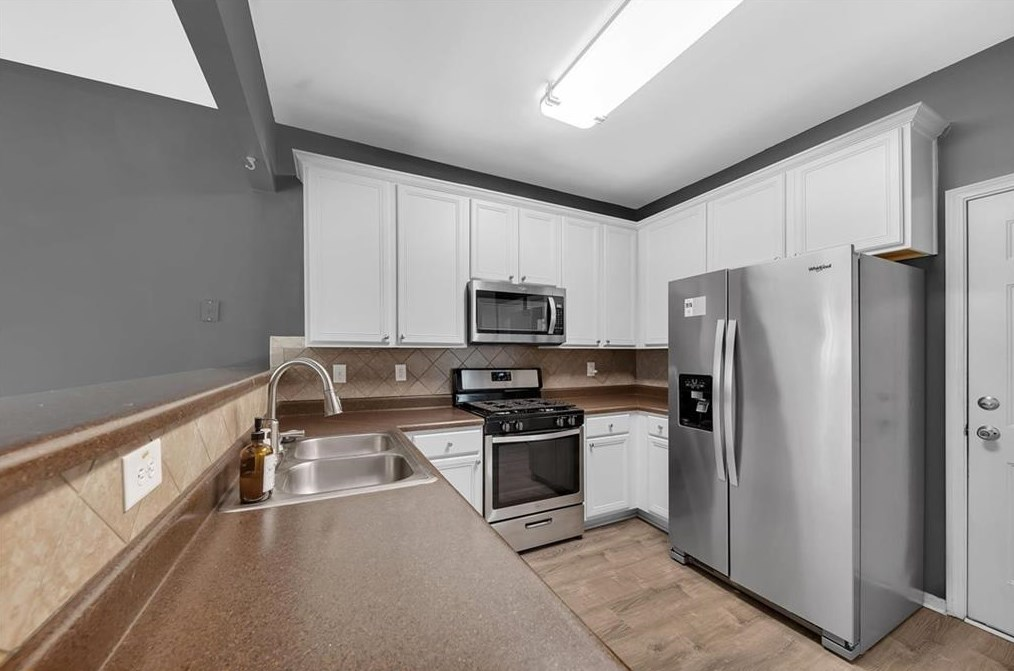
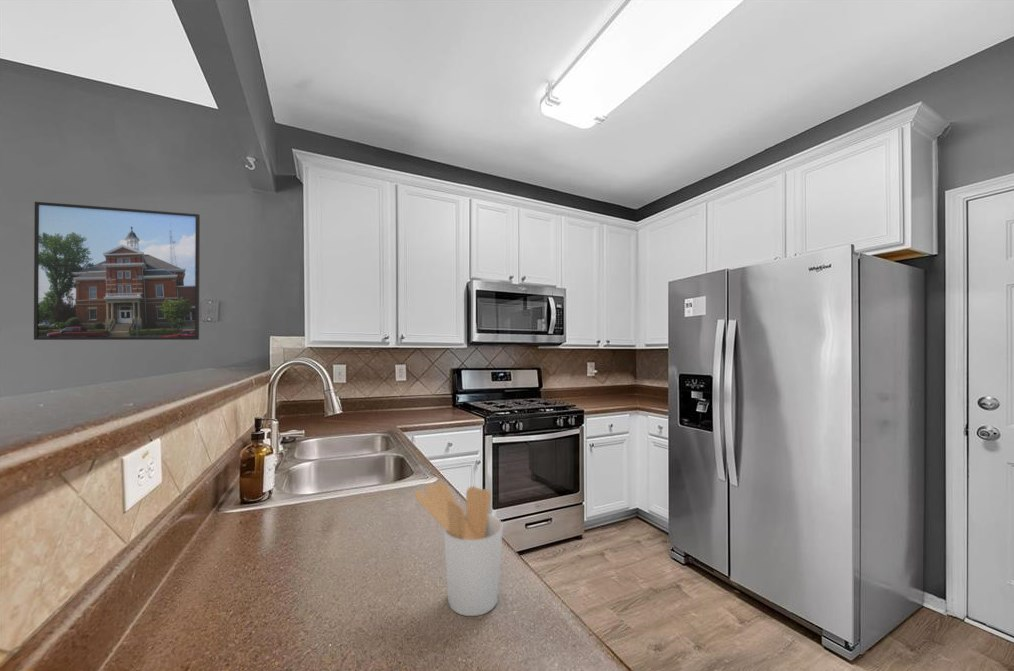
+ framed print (121, 274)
+ utensil holder (459, 541)
